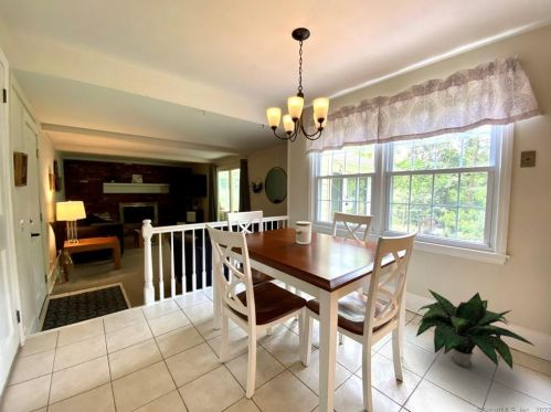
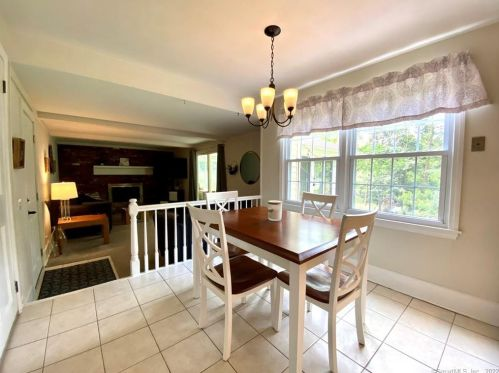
- potted plant (466, 328)
